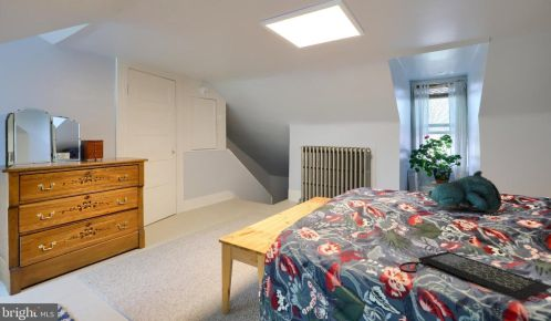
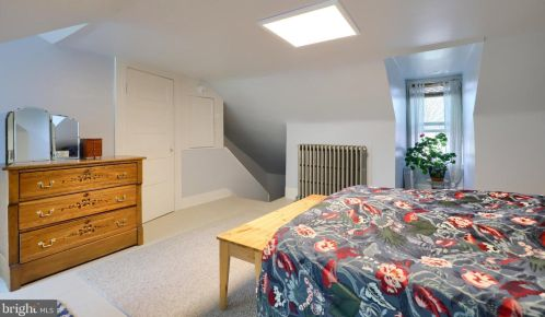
- clutch bag (470, 269)
- teddy bear (460, 189)
